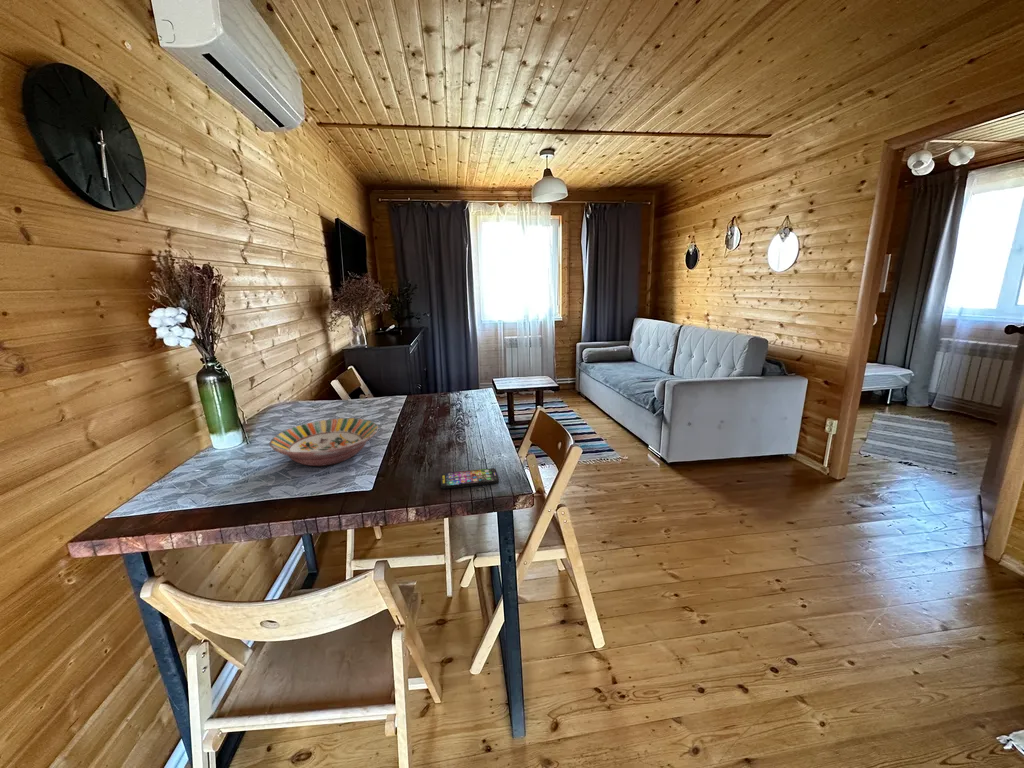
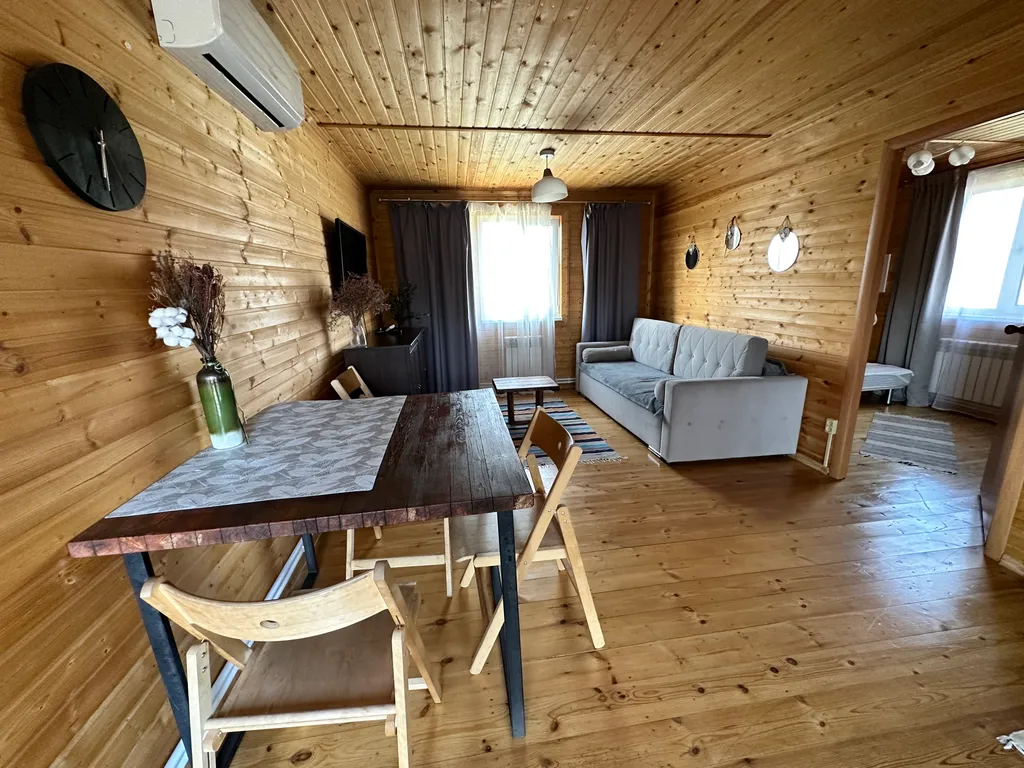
- serving bowl (327, 444)
- smartphone (469, 478)
